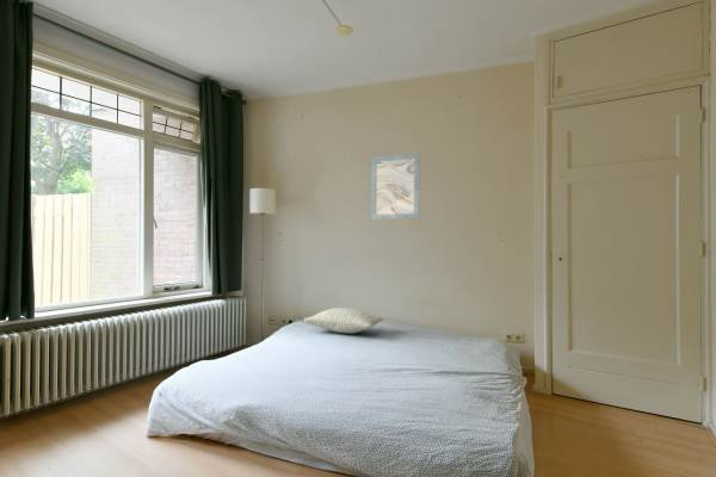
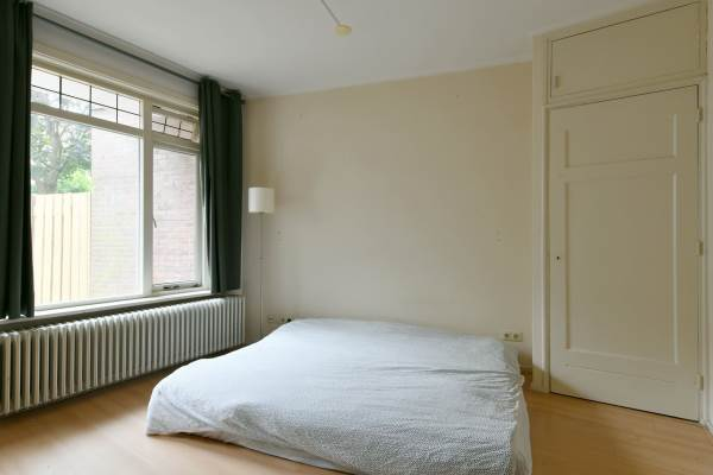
- pillow (344, 320)
- wall art (395, 187)
